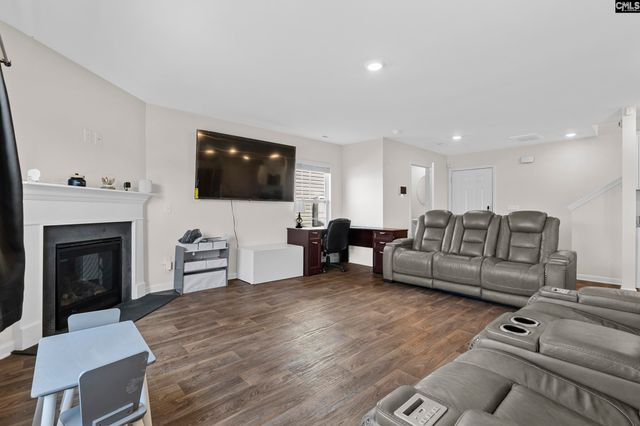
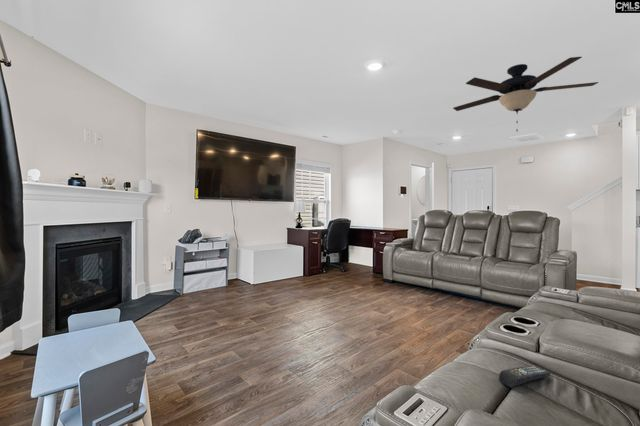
+ ceiling fan (517, 101)
+ remote control (524, 374)
